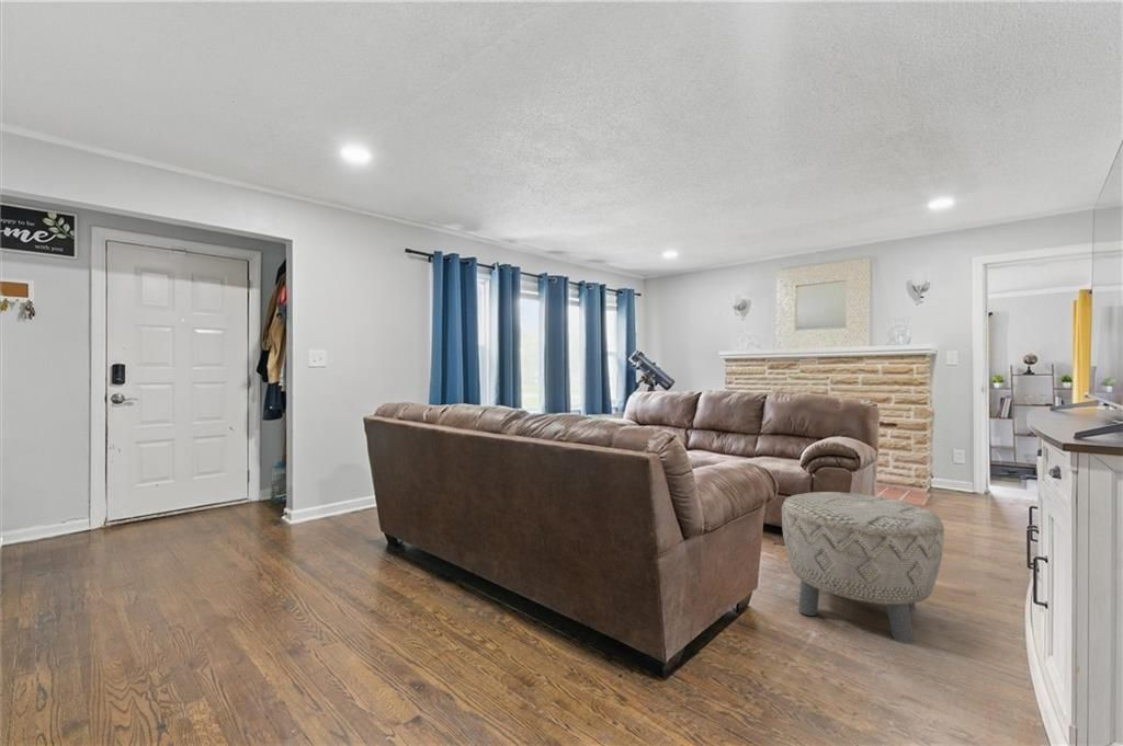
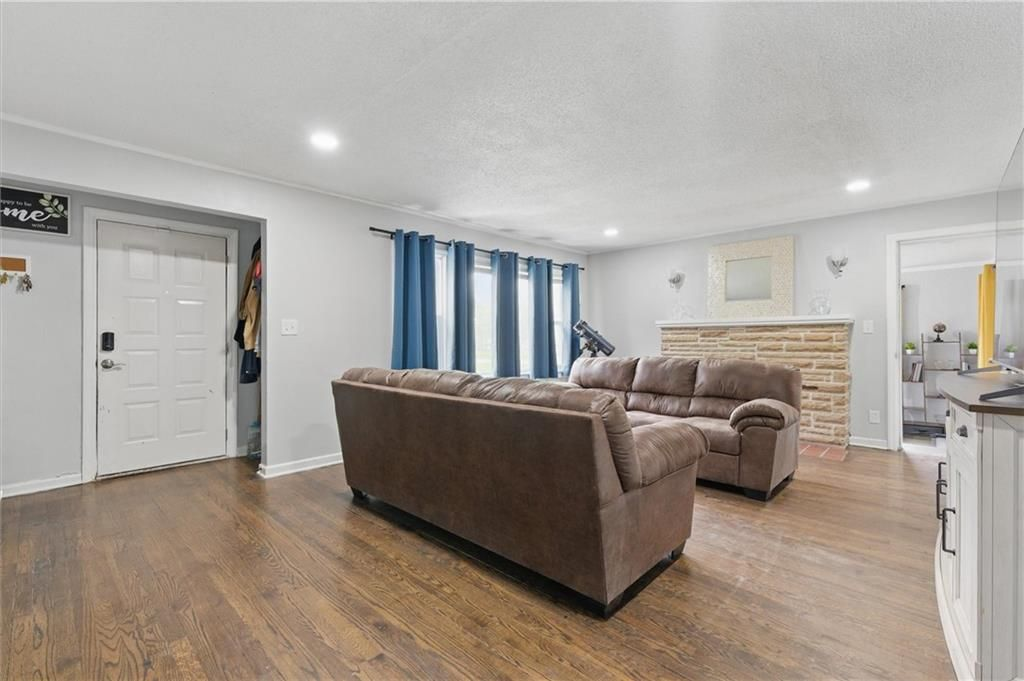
- ottoman (857, 555)
